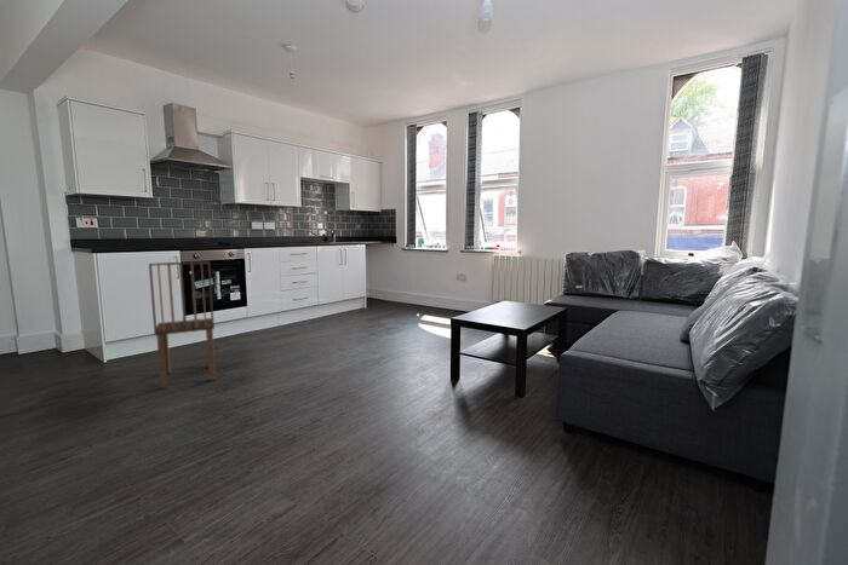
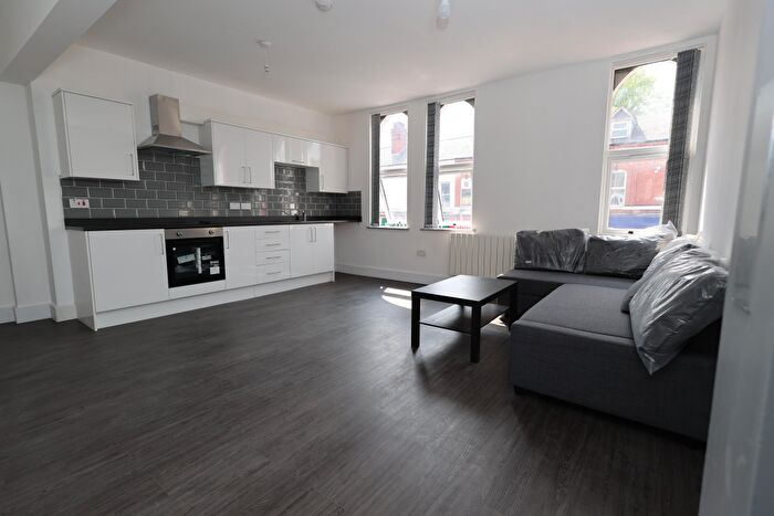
- dining chair (185, 319)
